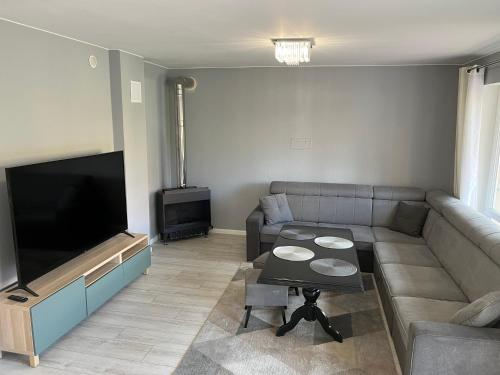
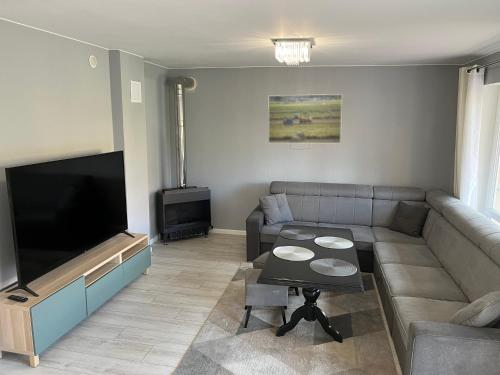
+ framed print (304, 119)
